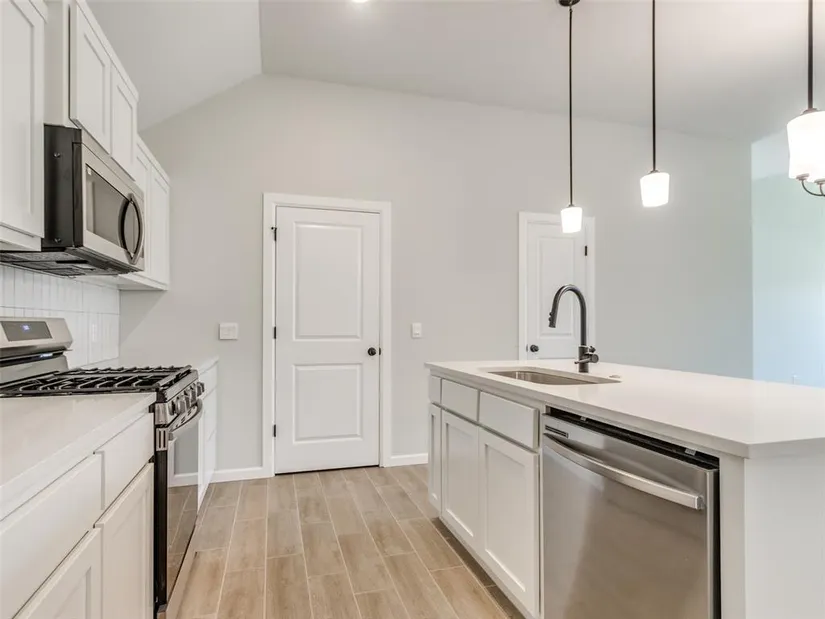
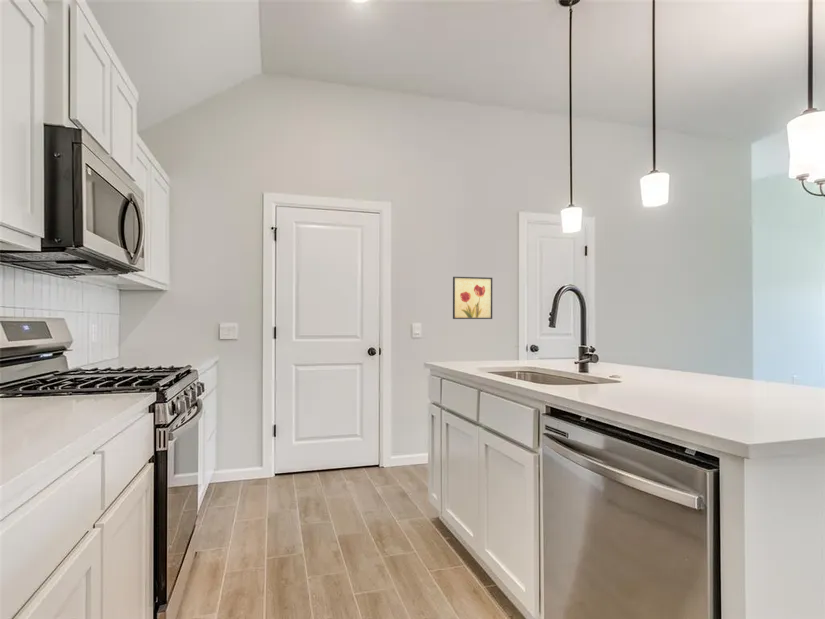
+ wall art (472, 298)
